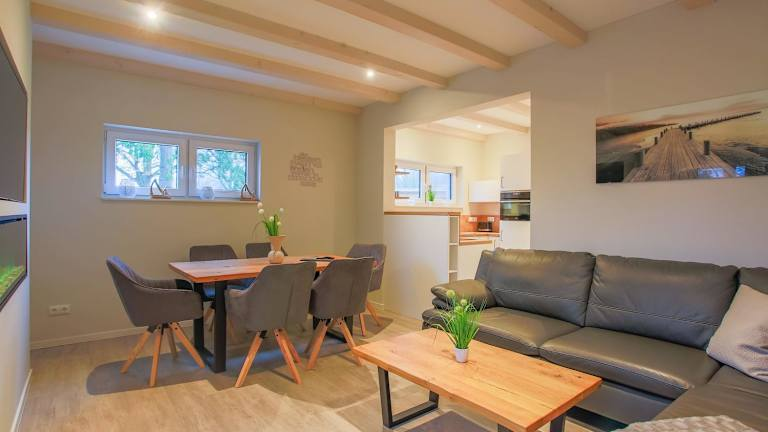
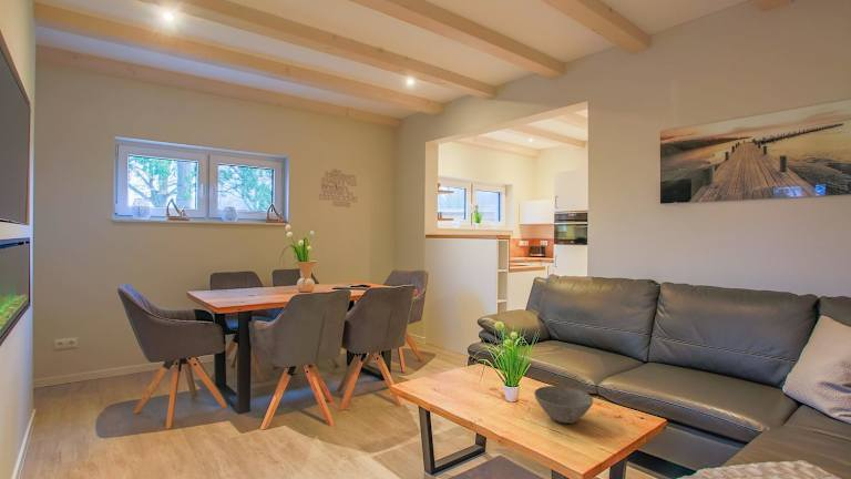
+ bowl (563, 407)
